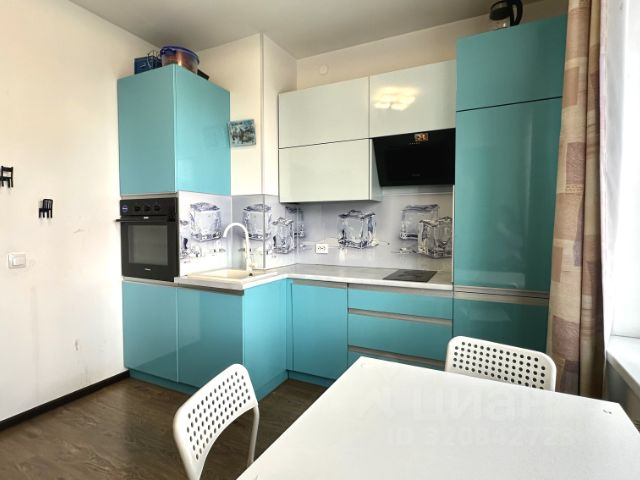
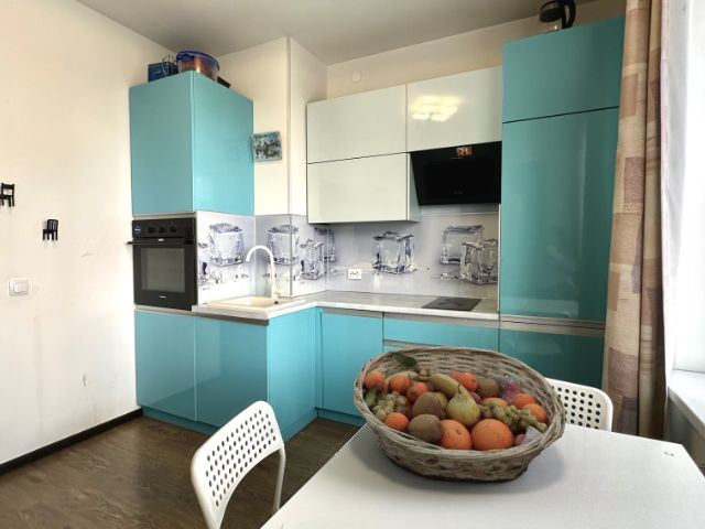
+ fruit basket (452, 404)
